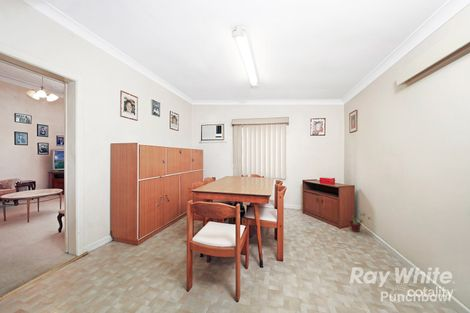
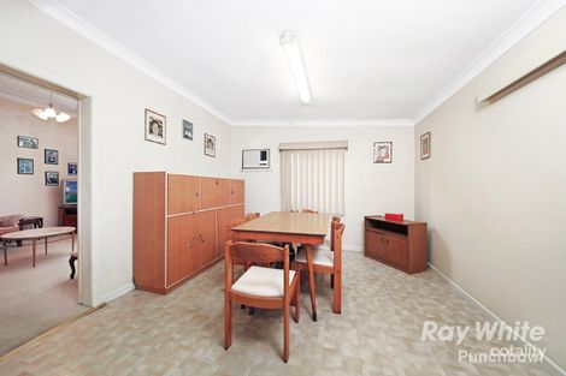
- potted plant (360, 220)
